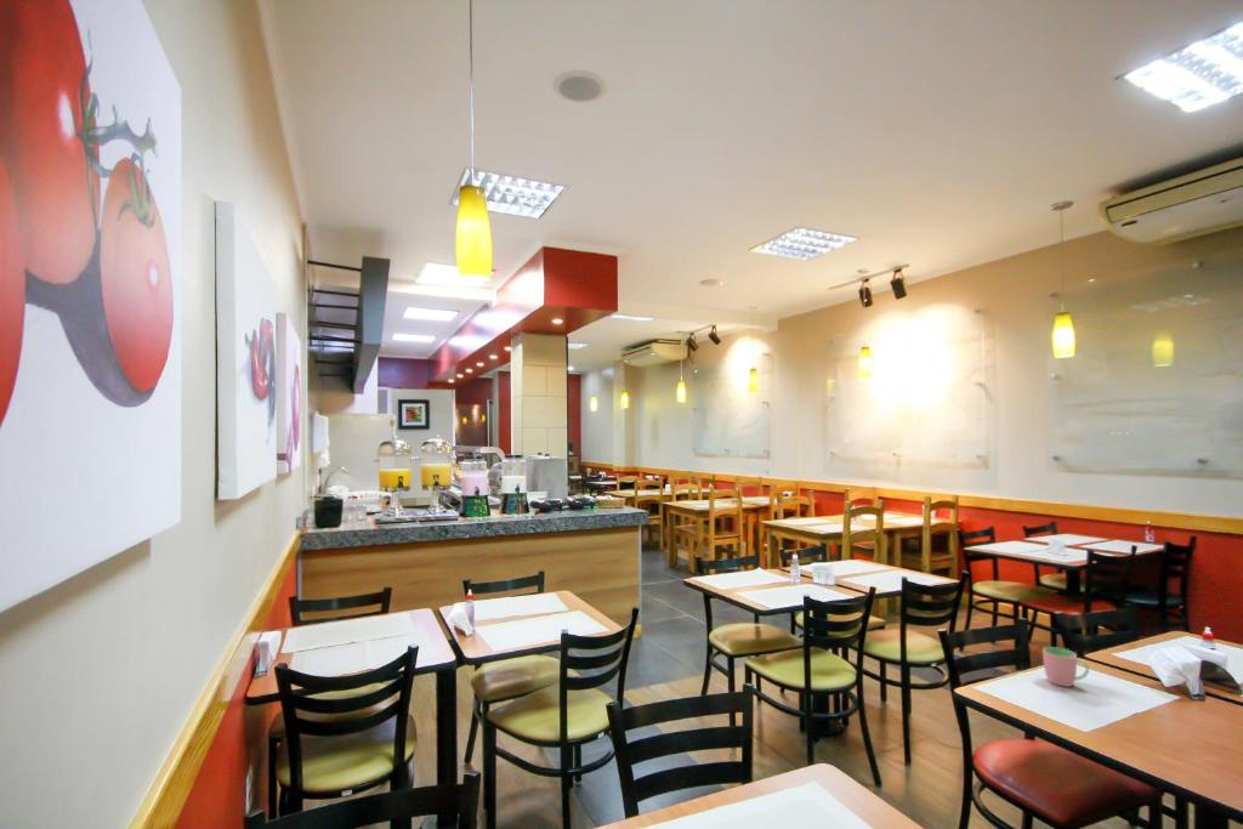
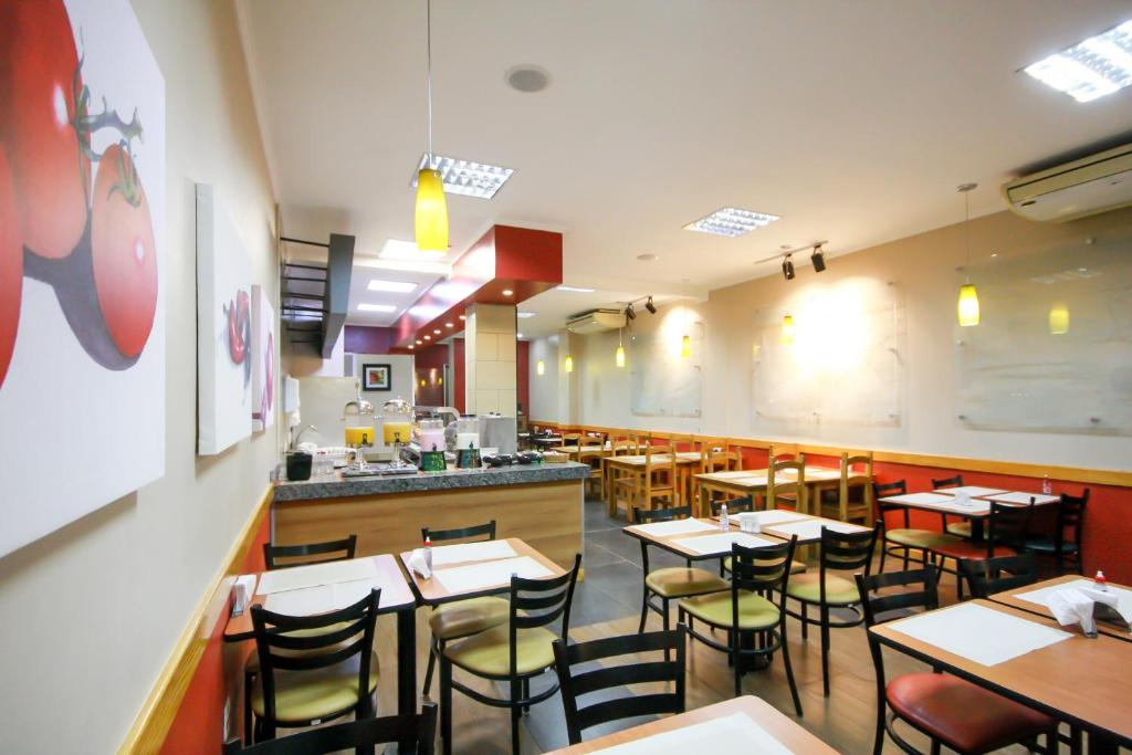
- cup (1066, 668)
